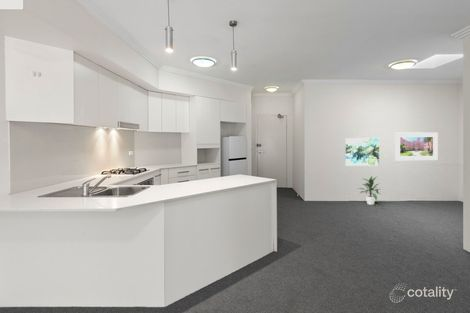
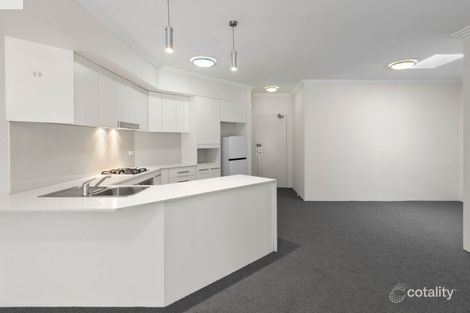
- indoor plant (370, 190)
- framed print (416, 146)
- wall art (362, 151)
